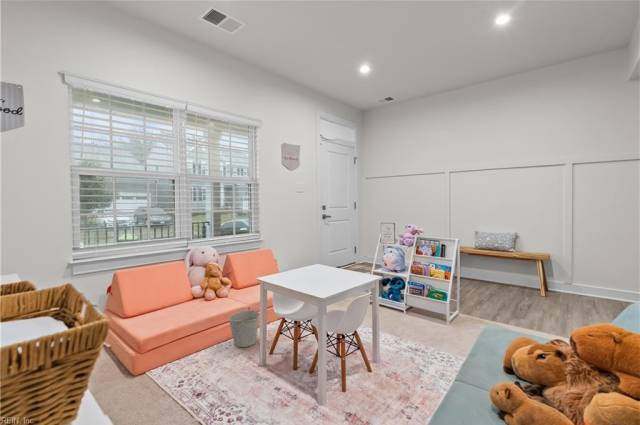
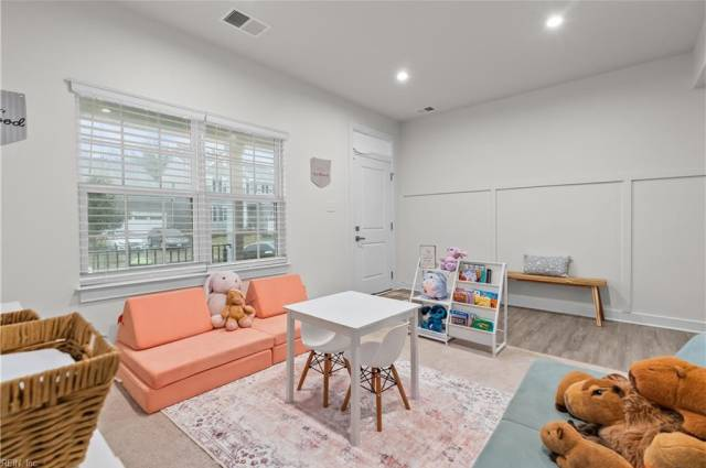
- bucket (244, 325)
